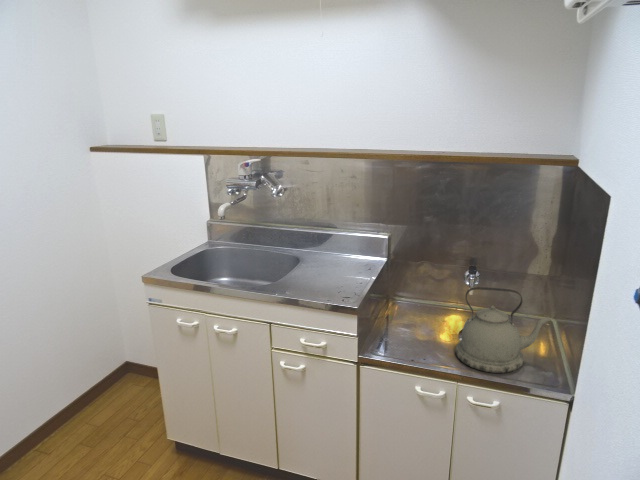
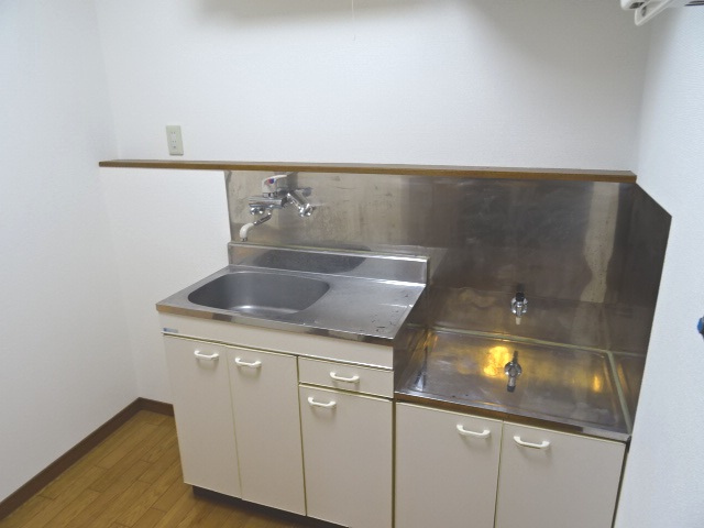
- kettle (495, 323)
